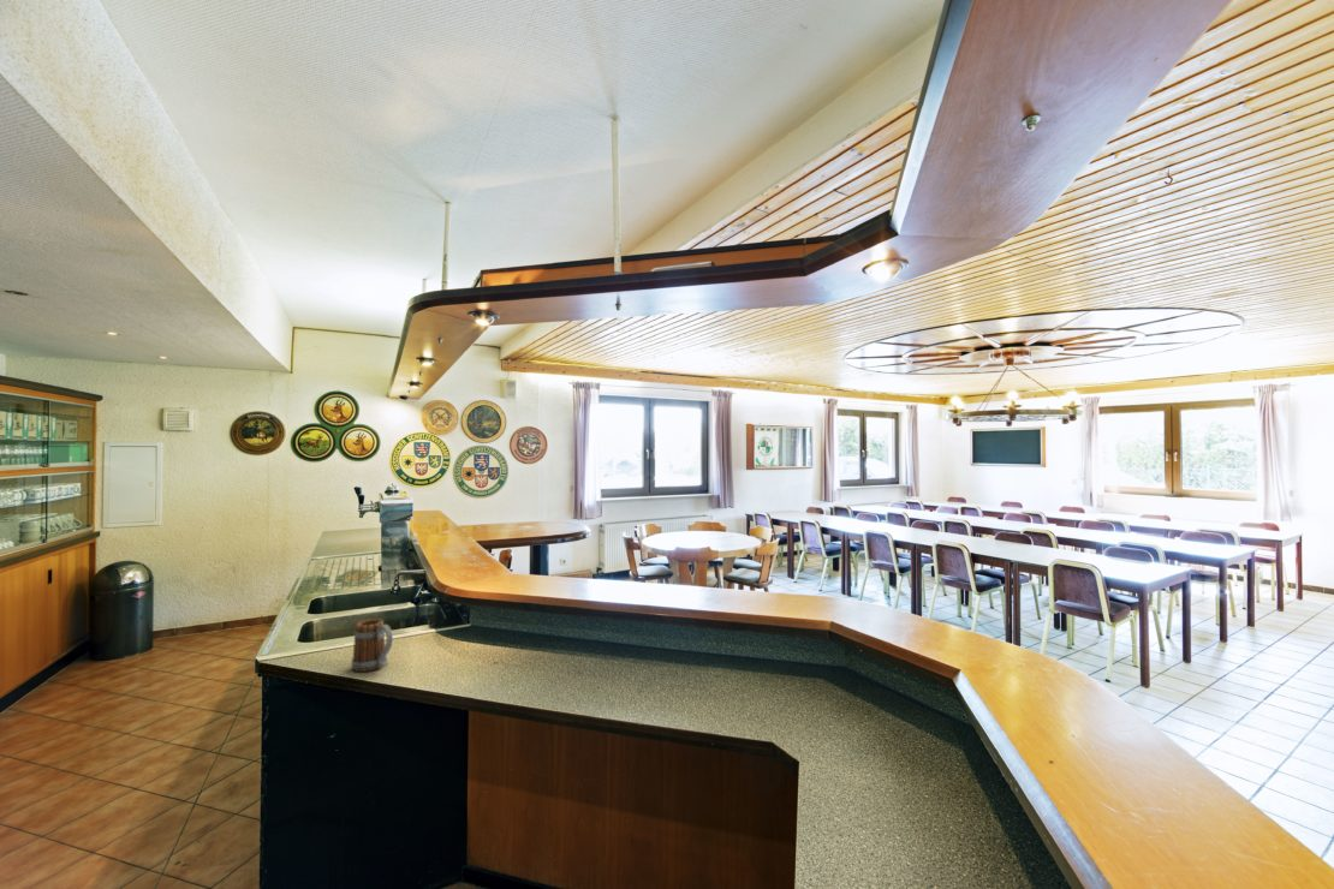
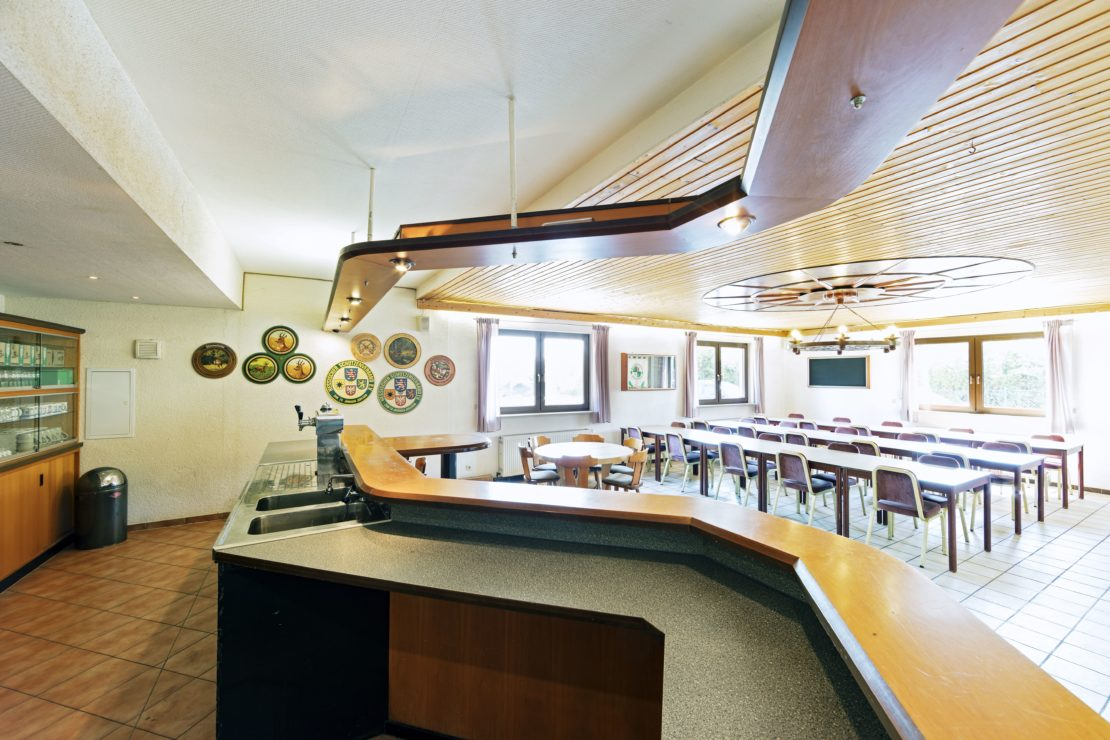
- beer mug (374, 645)
